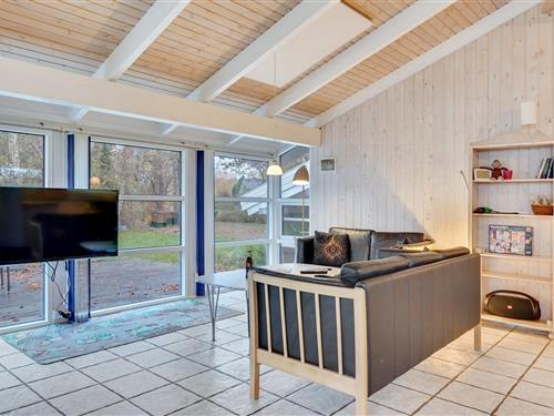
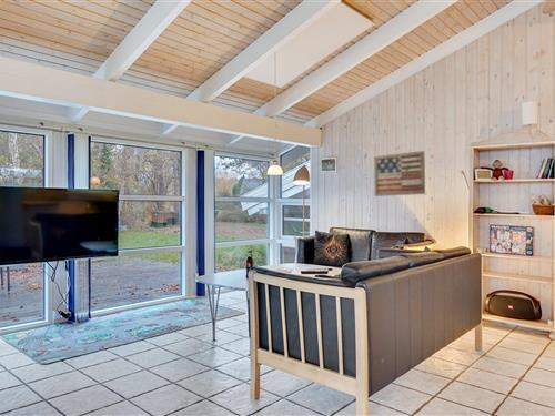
+ wall art (398, 174)
